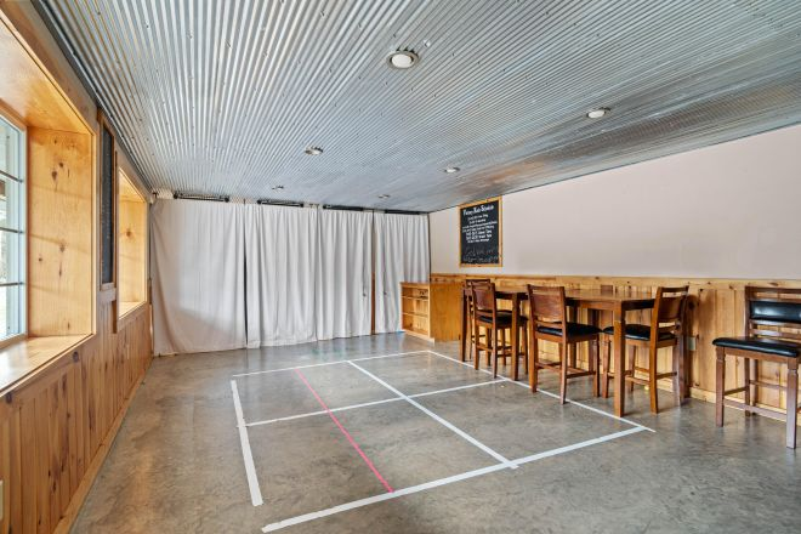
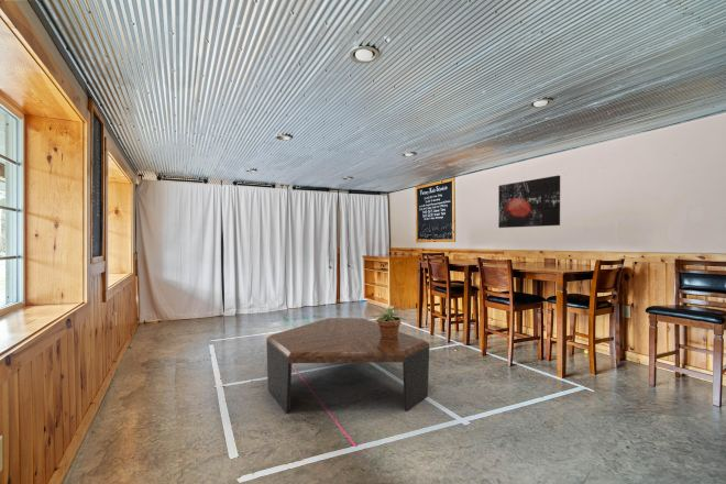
+ coffee table (345, 356)
+ wall art (526, 204)
+ potted plant (388, 319)
